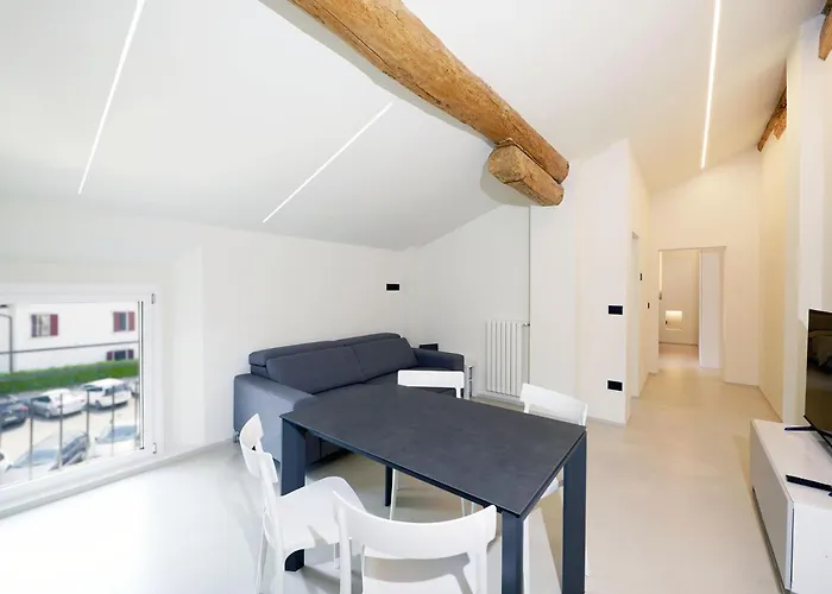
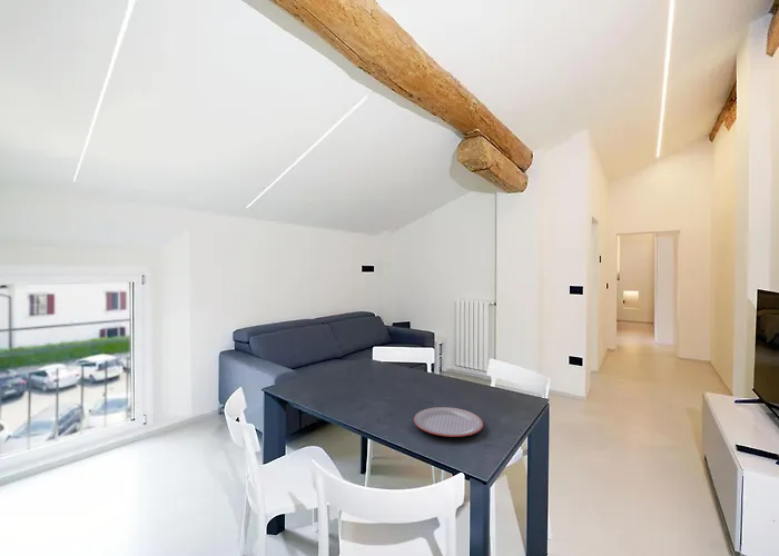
+ plate (447, 423)
